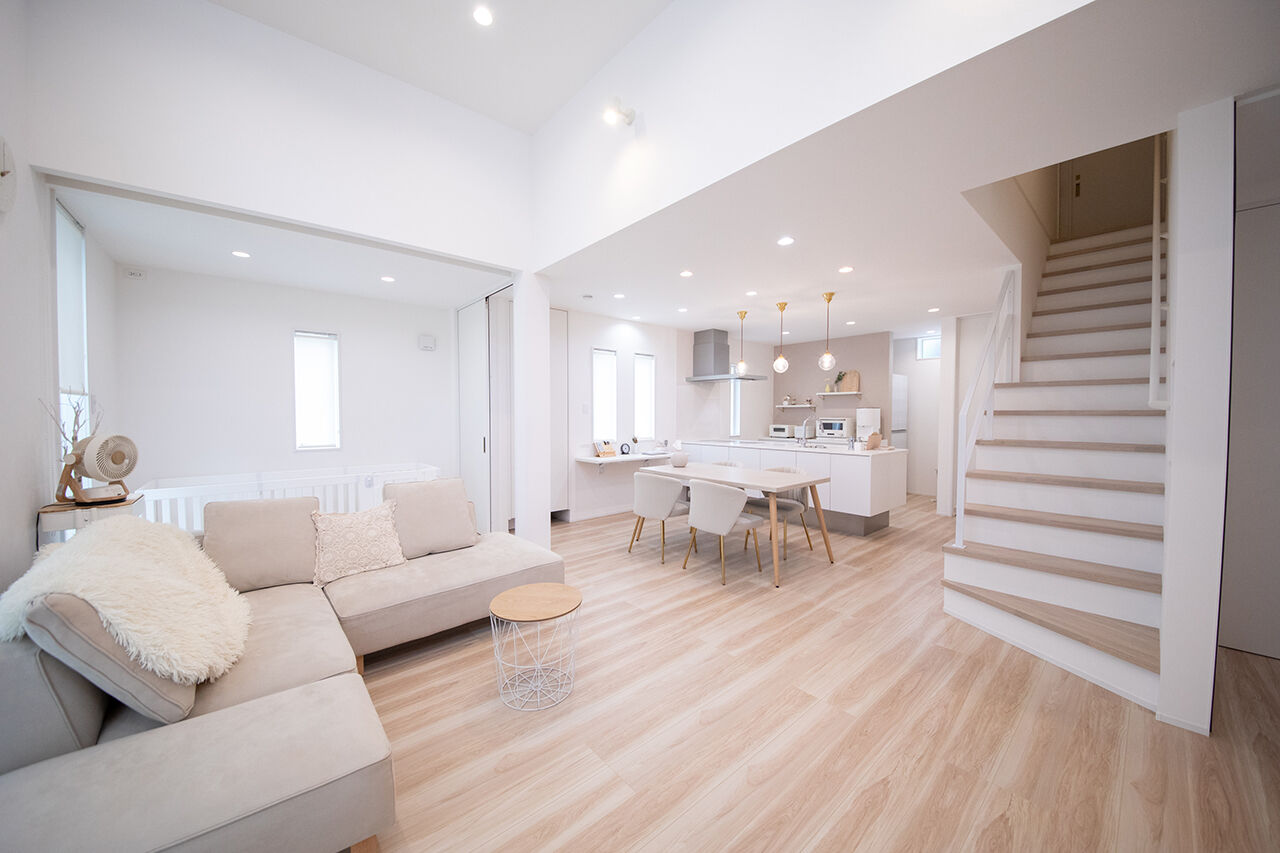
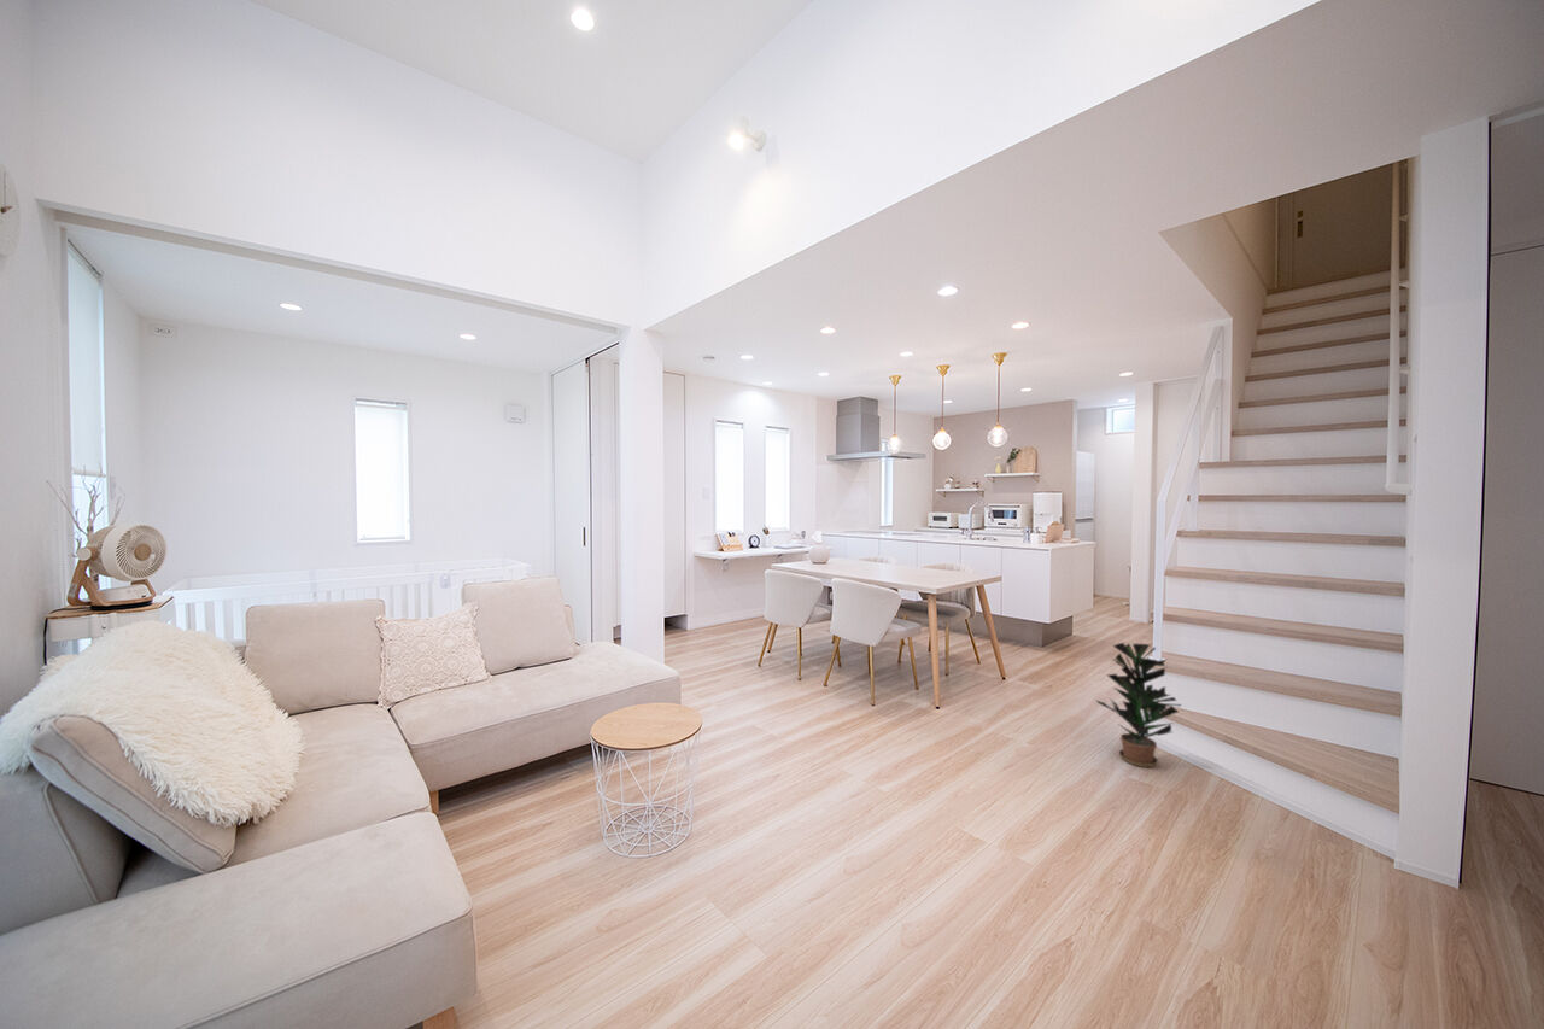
+ potted plant (1142, 702)
